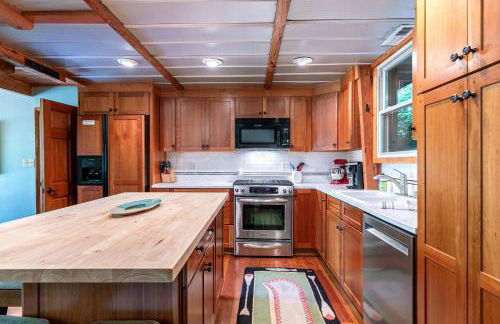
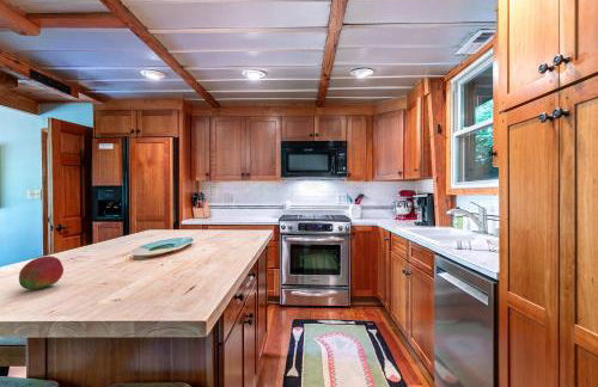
+ fruit (41, 271)
